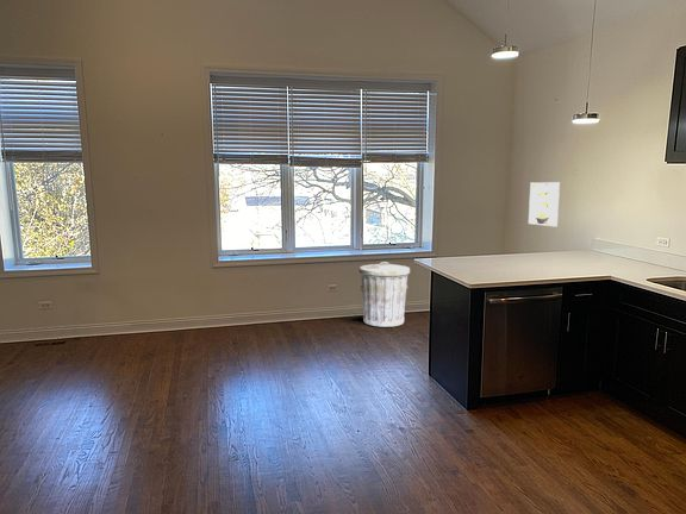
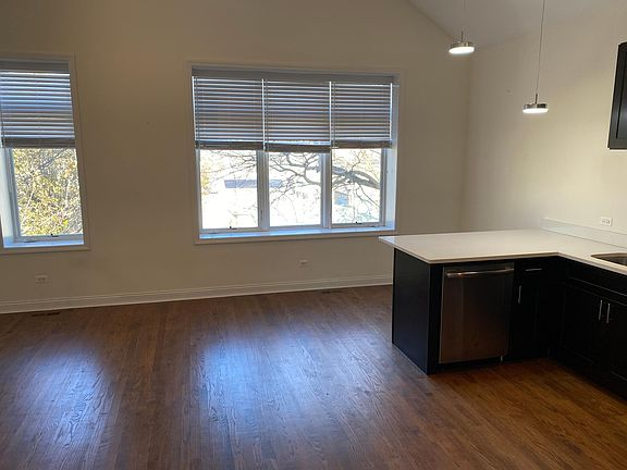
- trash can (383, 292)
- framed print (543, 203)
